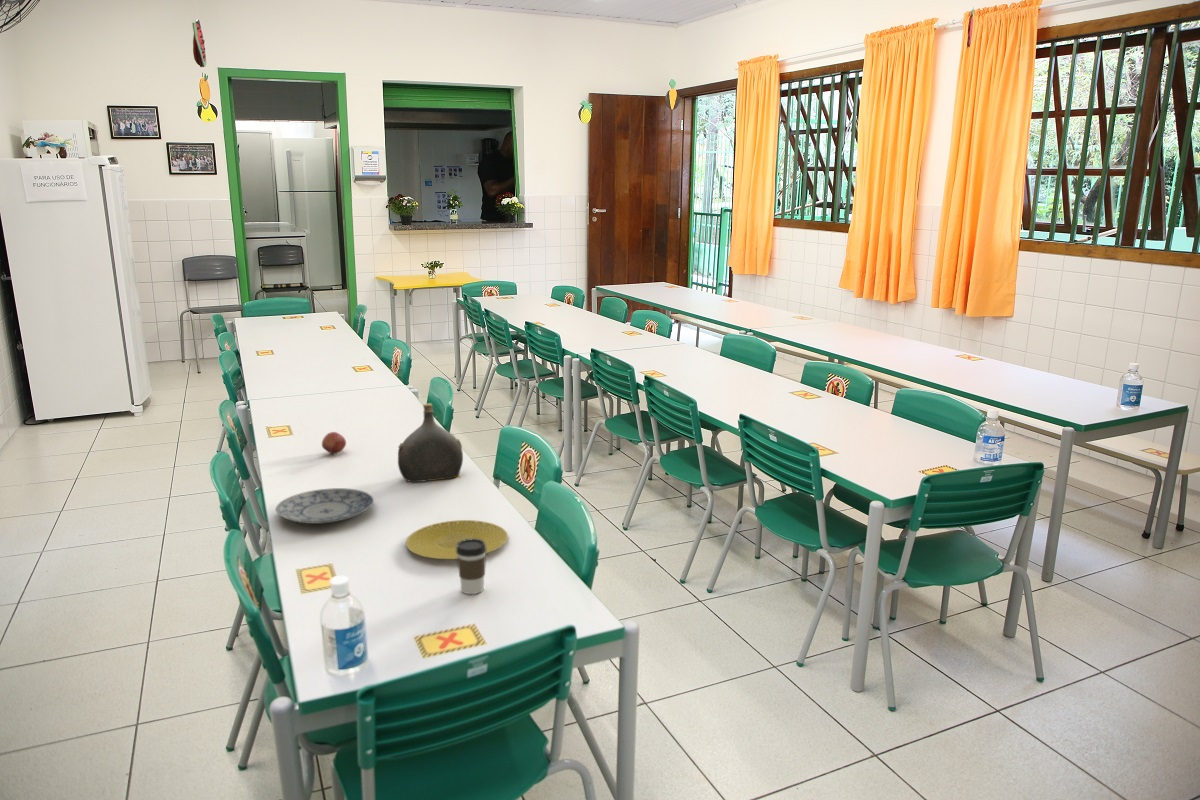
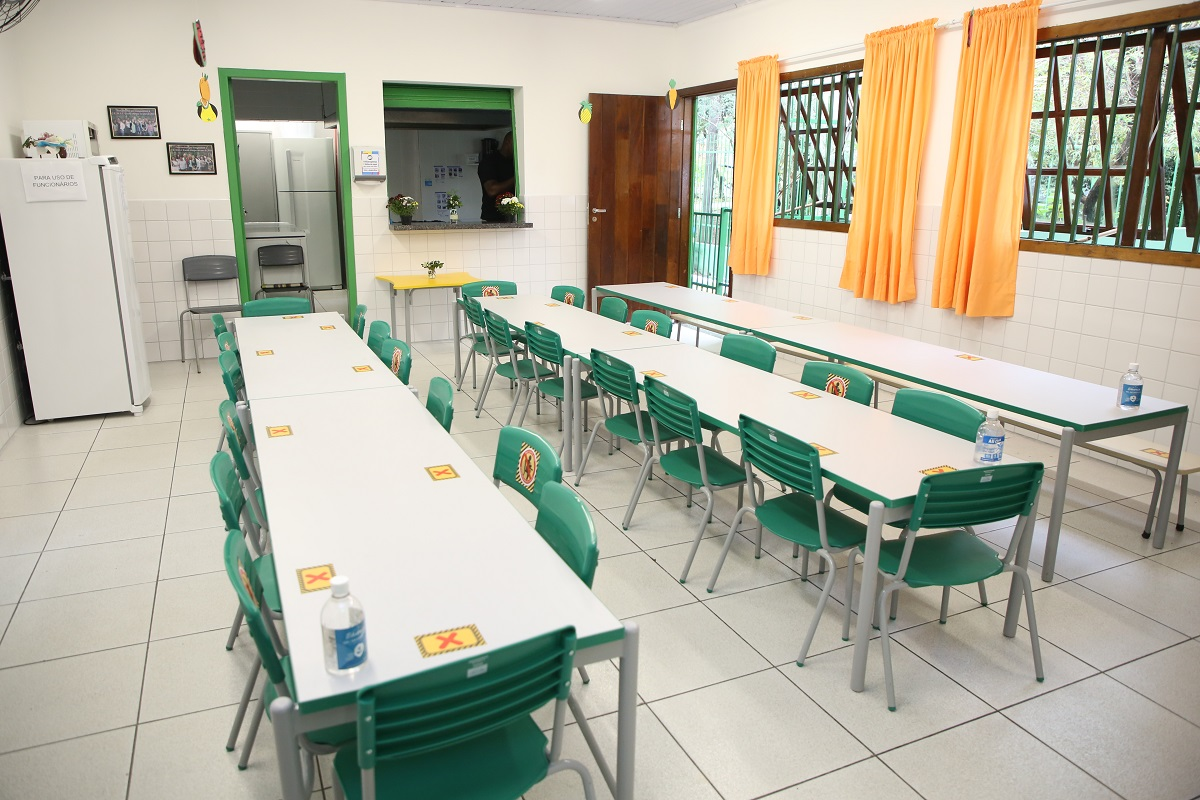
- water jug (429, 441)
- fruit (333, 442)
- plate (457, 539)
- plate (326, 508)
- coffee cup (471, 566)
